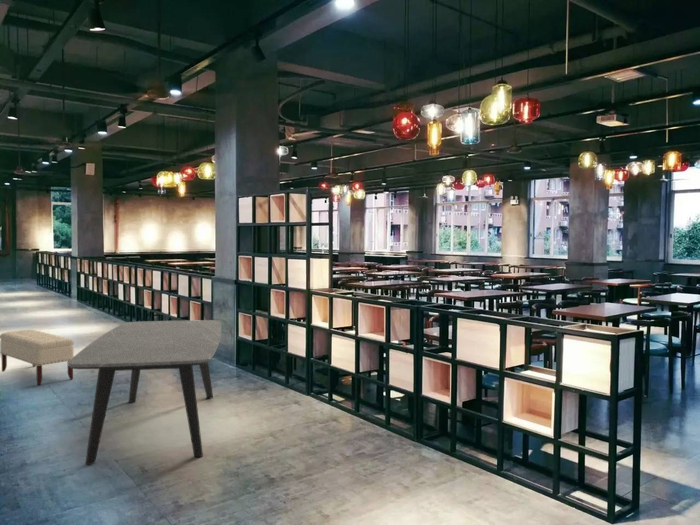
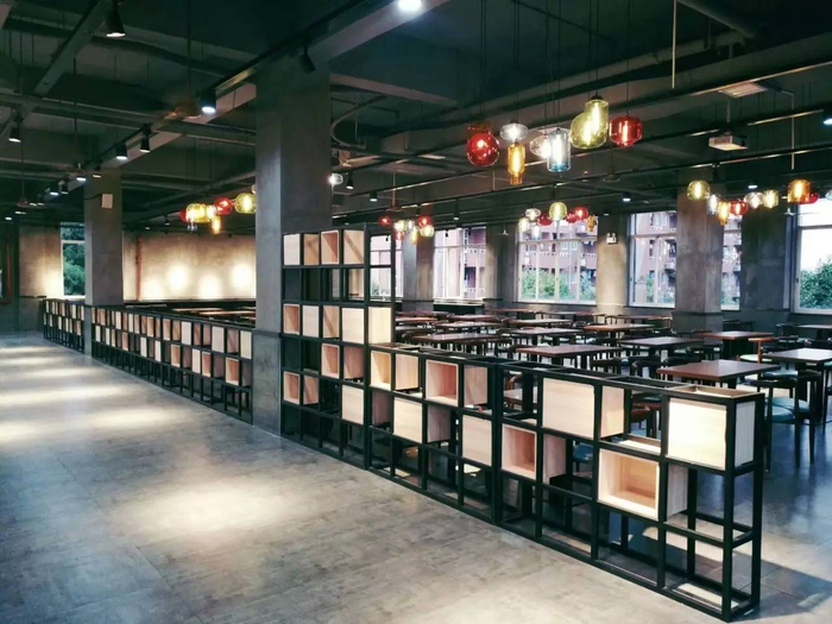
- dining table (160, 368)
- bench (36, 355)
